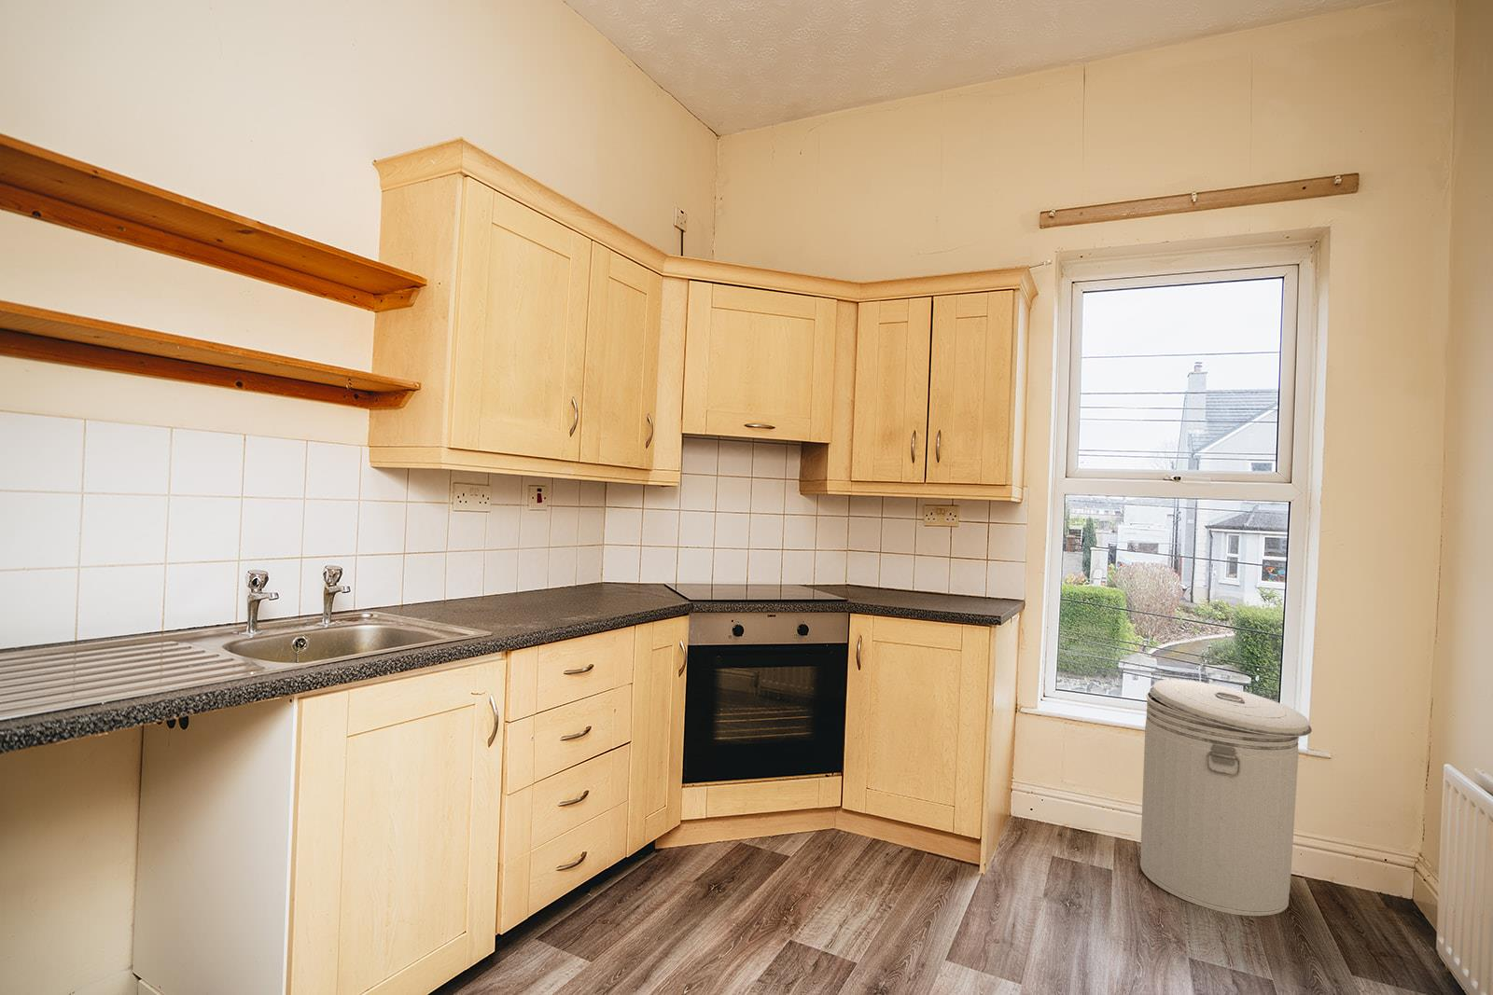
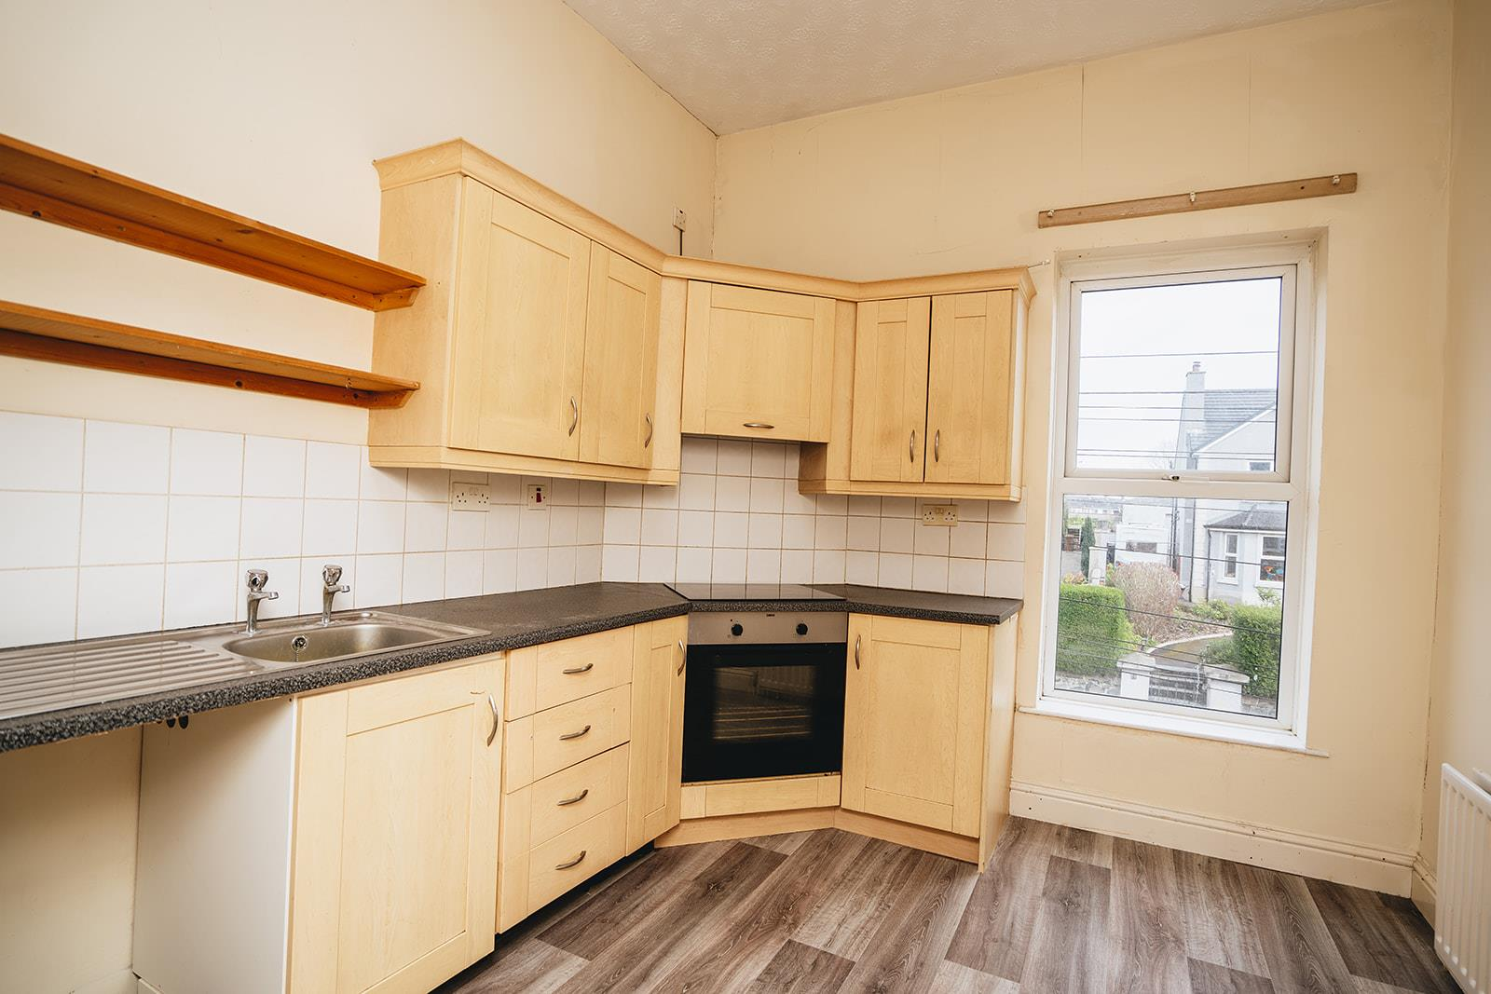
- can (1221, 788)
